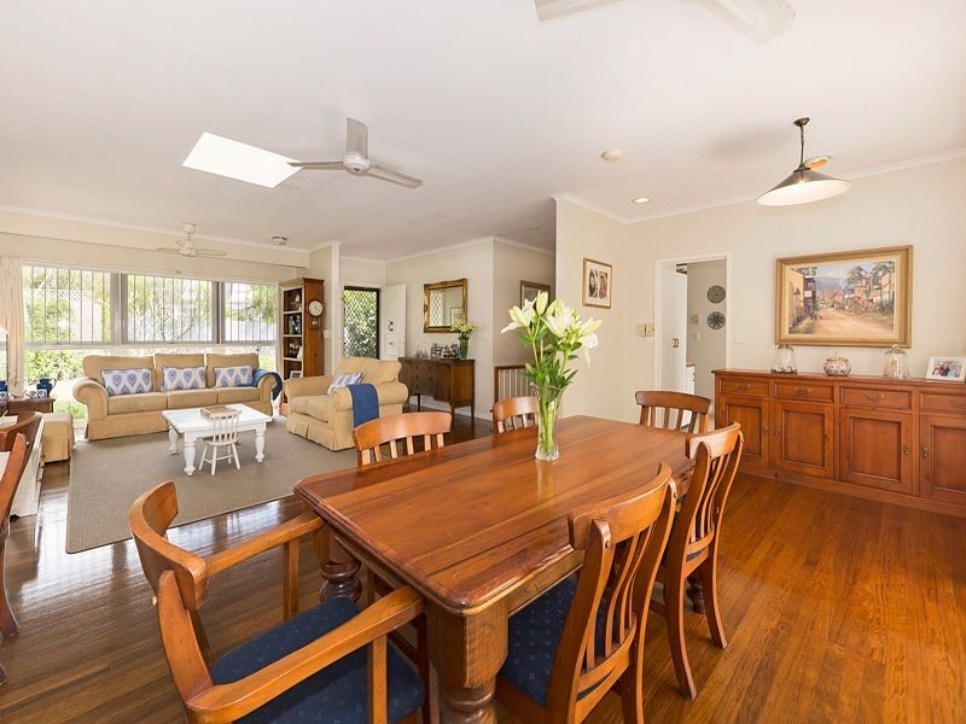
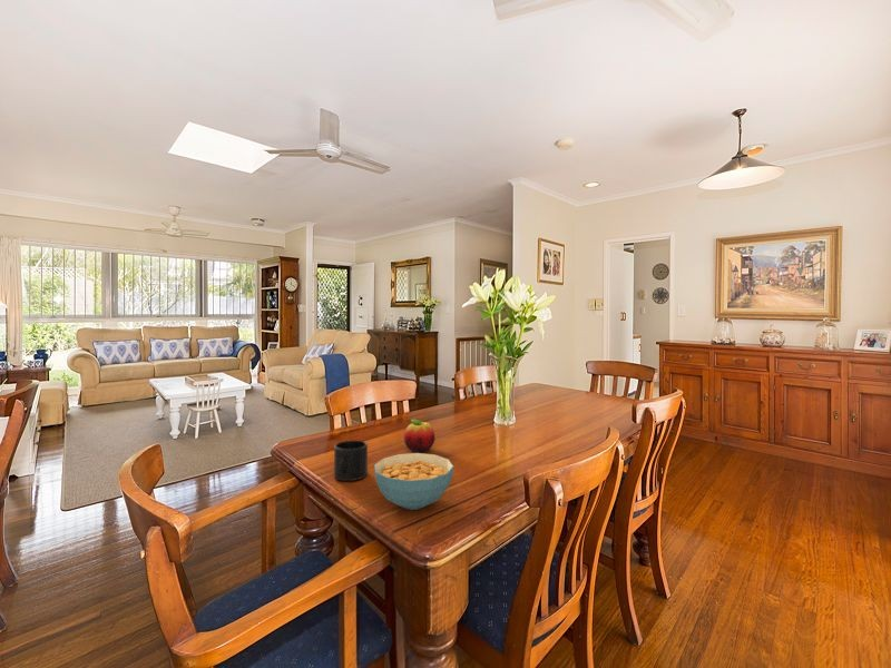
+ mug (349, 461)
+ cereal bowl (413, 484)
+ fruit (419, 435)
